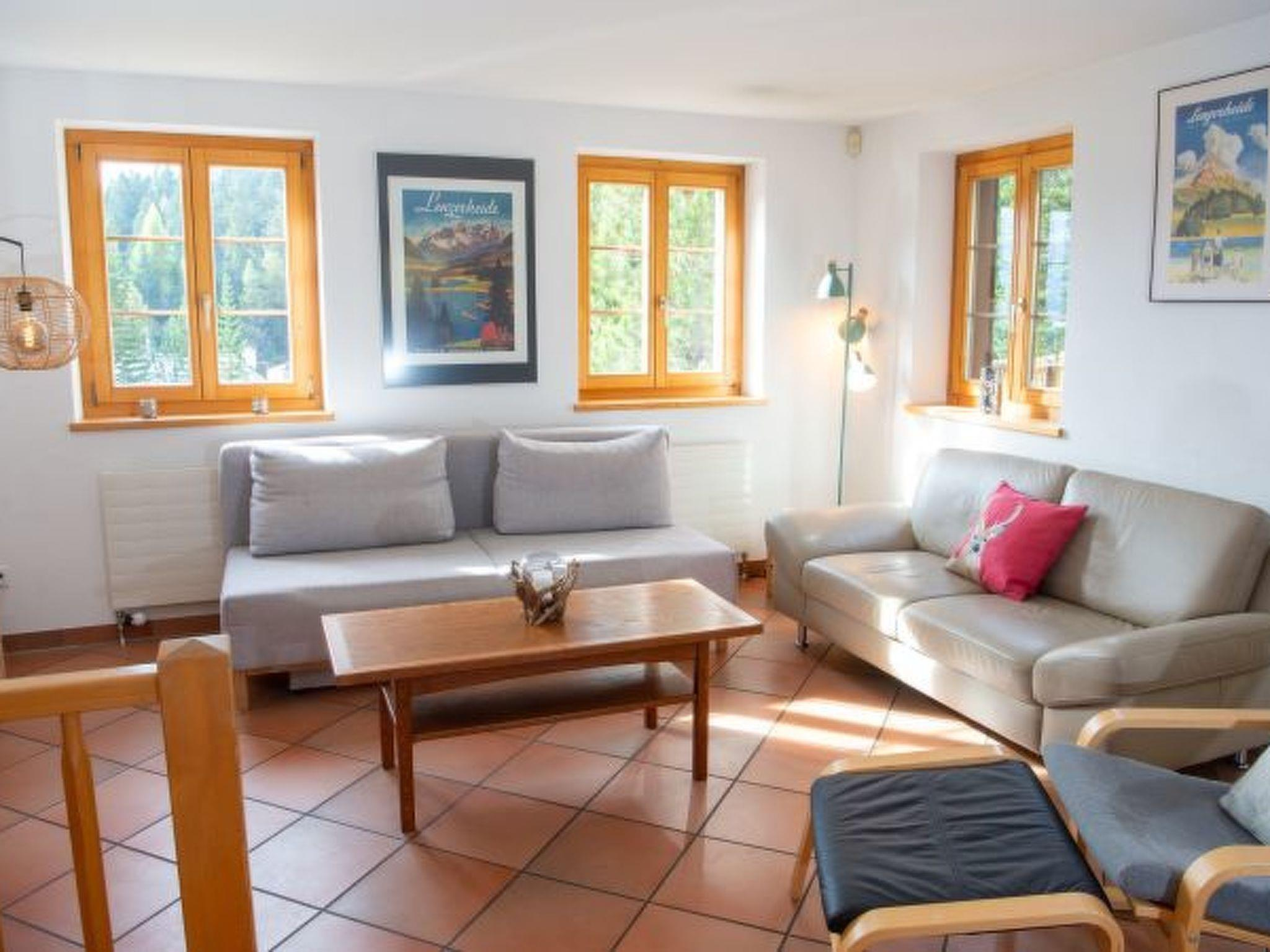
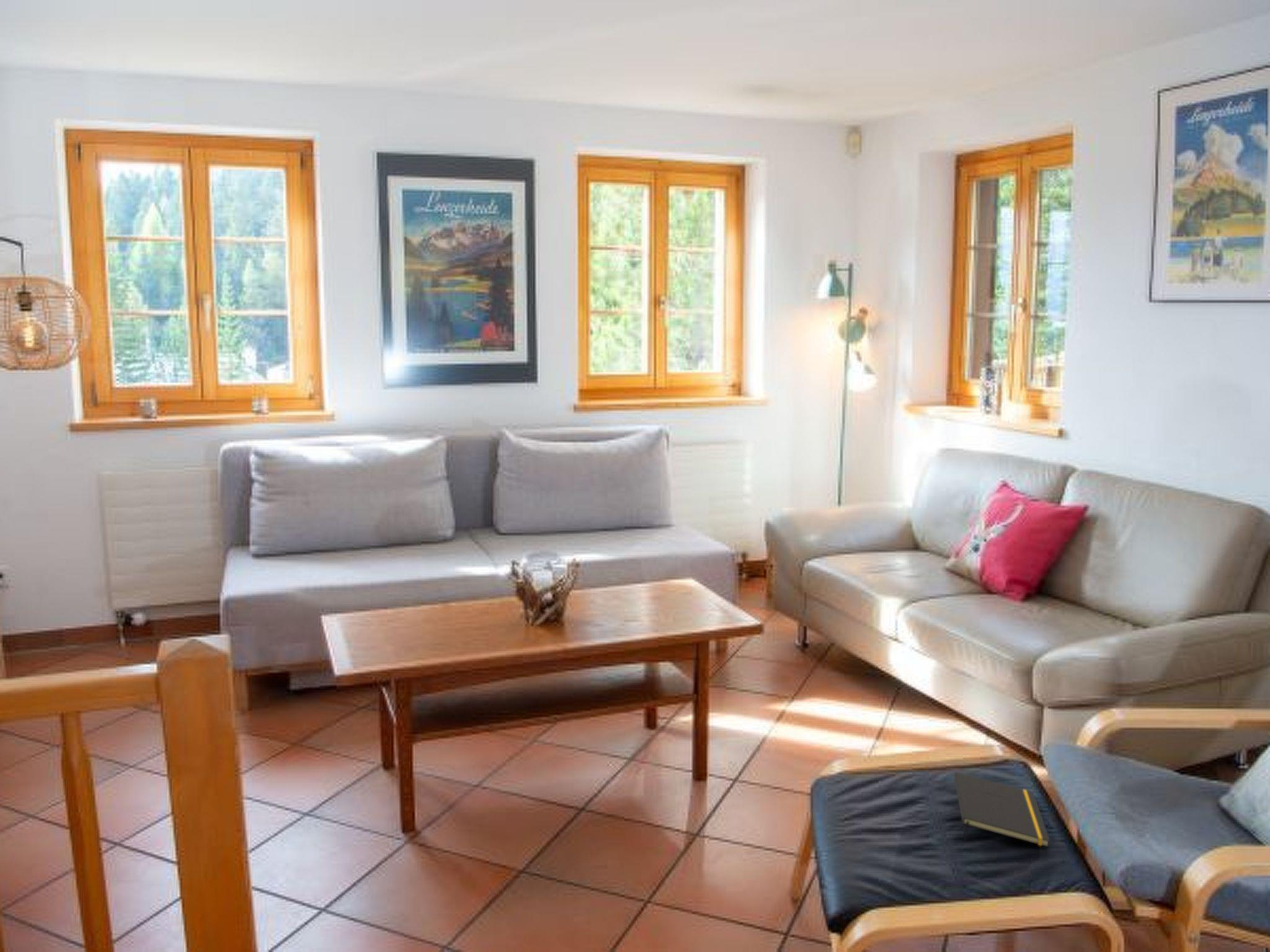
+ notepad (999, 807)
